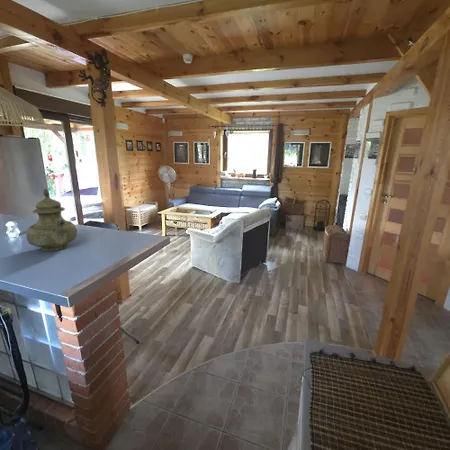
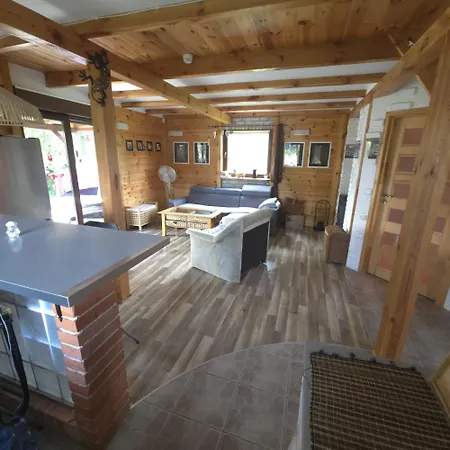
- teapot (51, 219)
